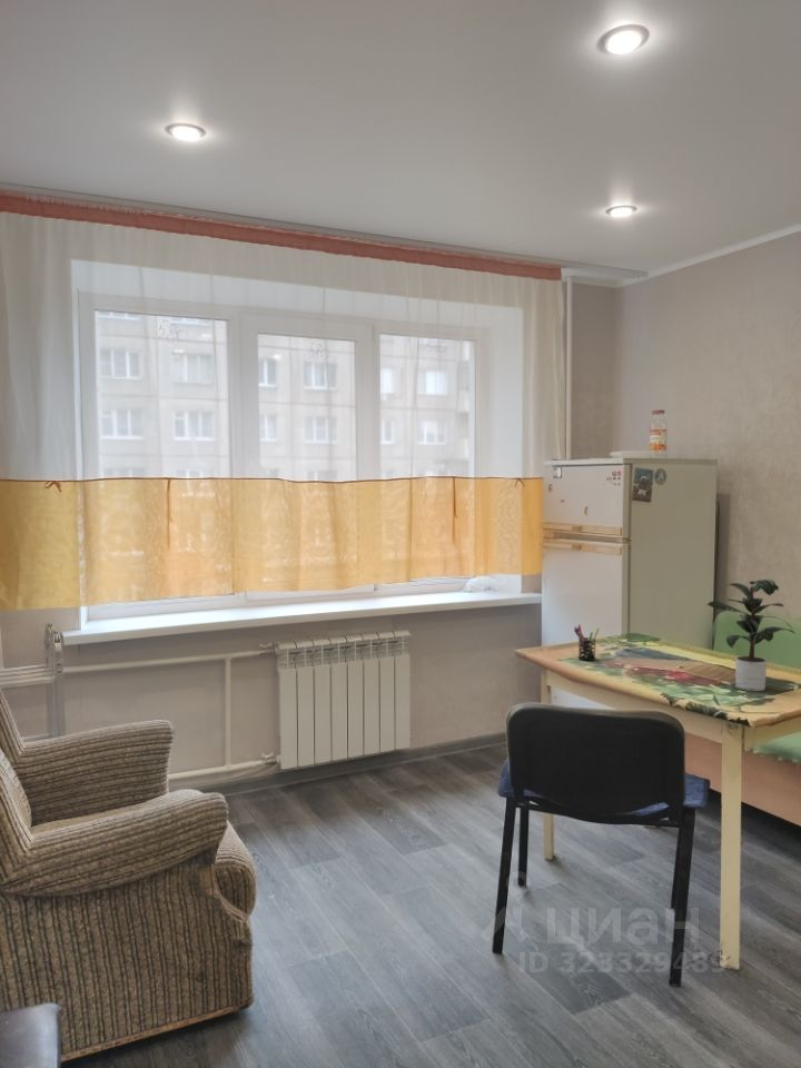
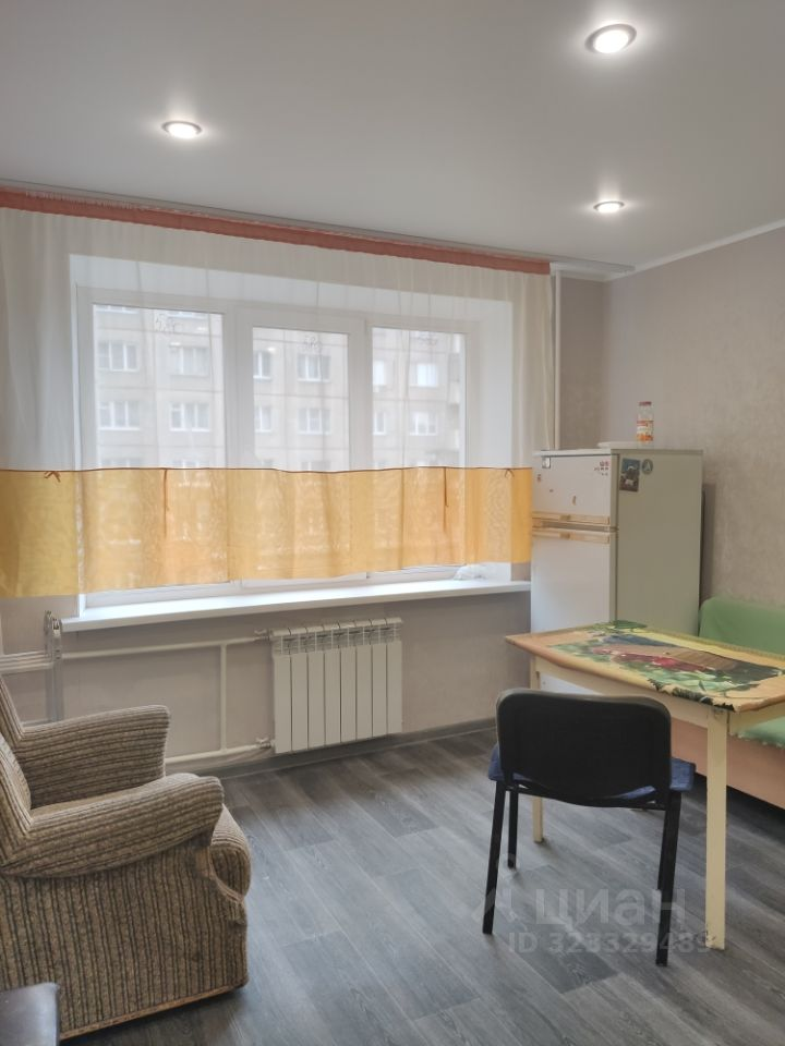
- pen holder (586, 642)
- potted plant (752, 631)
